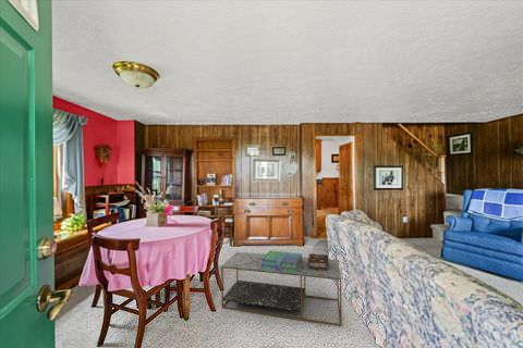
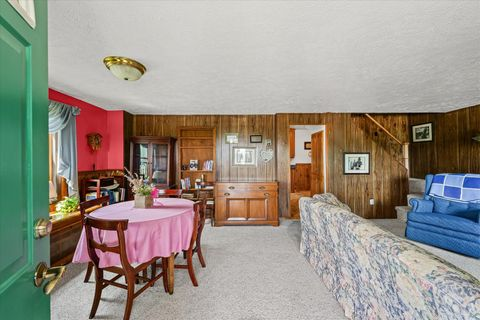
- stack of books (281, 260)
- coffee table (281, 285)
- spell book (318, 259)
